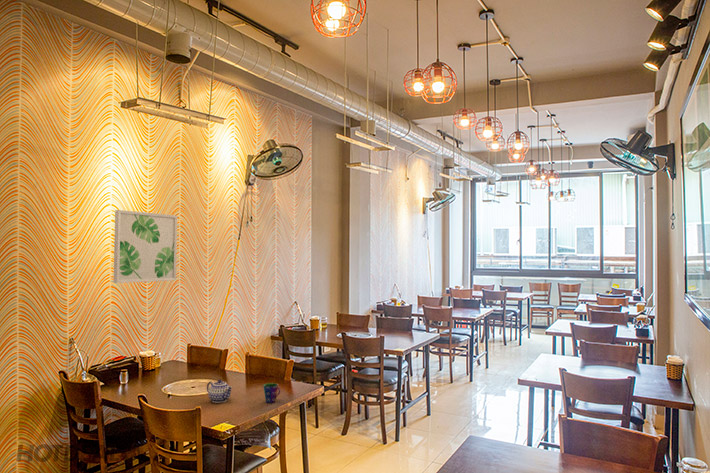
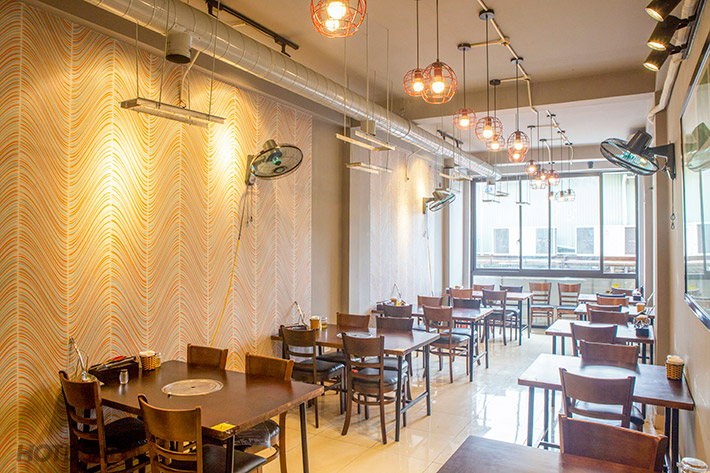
- teapot (219, 390)
- cup (272, 393)
- wall art (147, 247)
